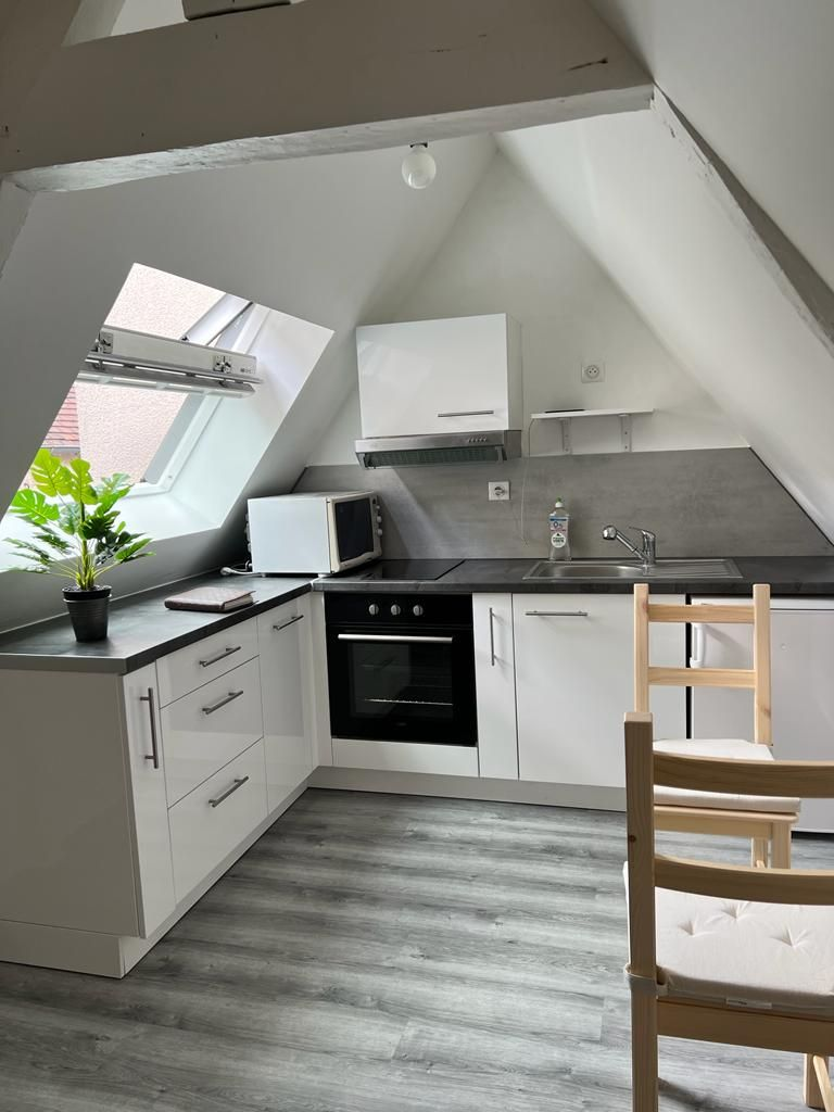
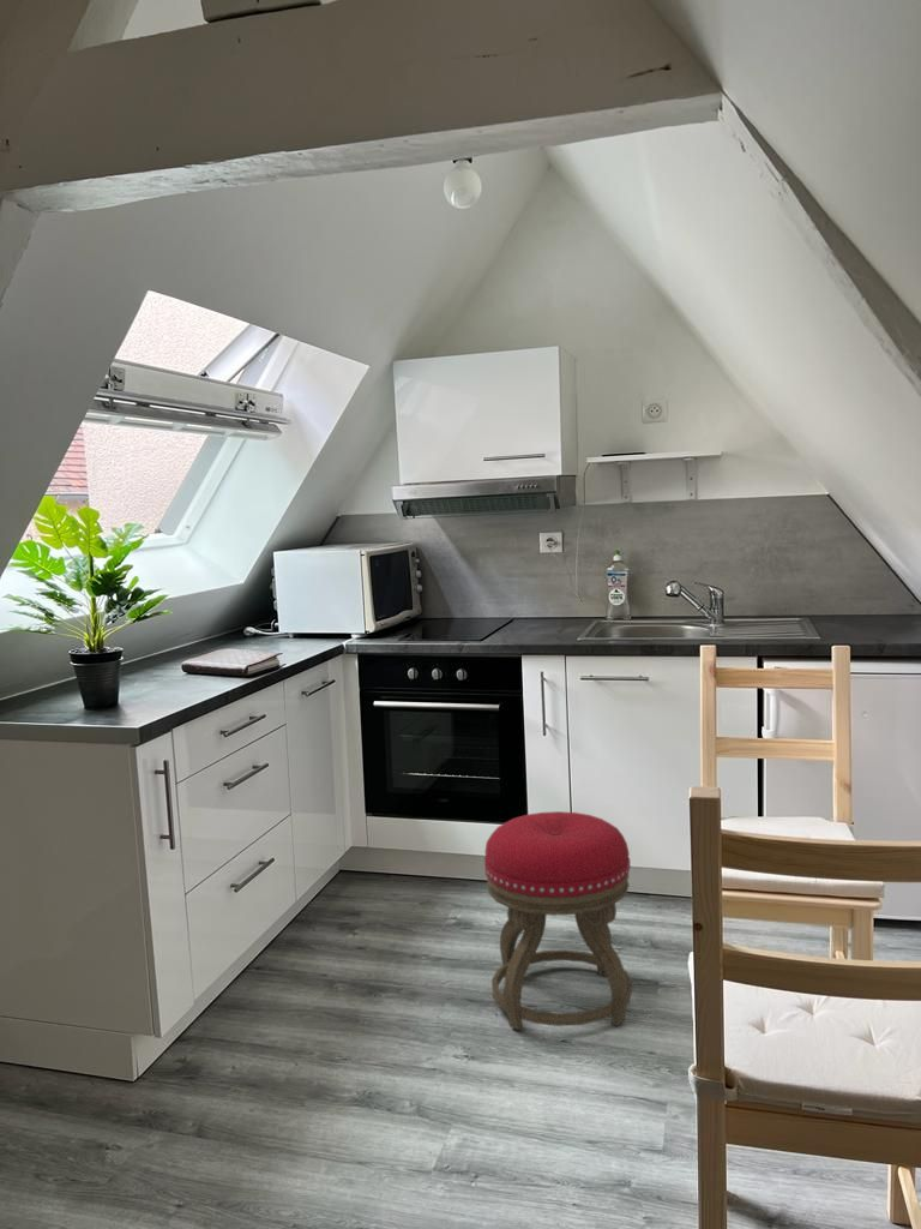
+ stool (558, 913)
